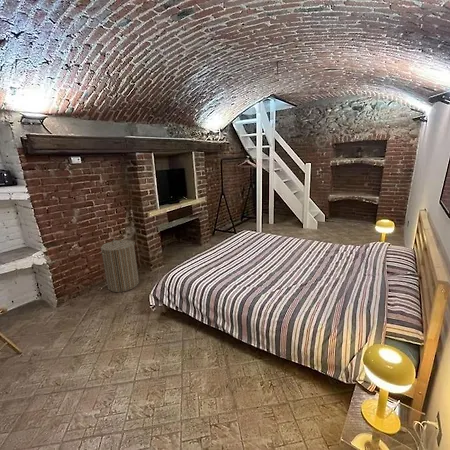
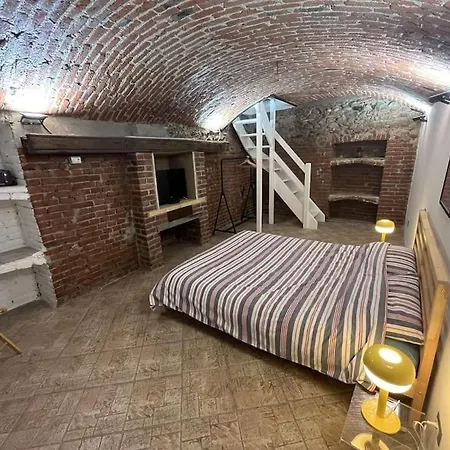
- laundry hamper (120, 261)
